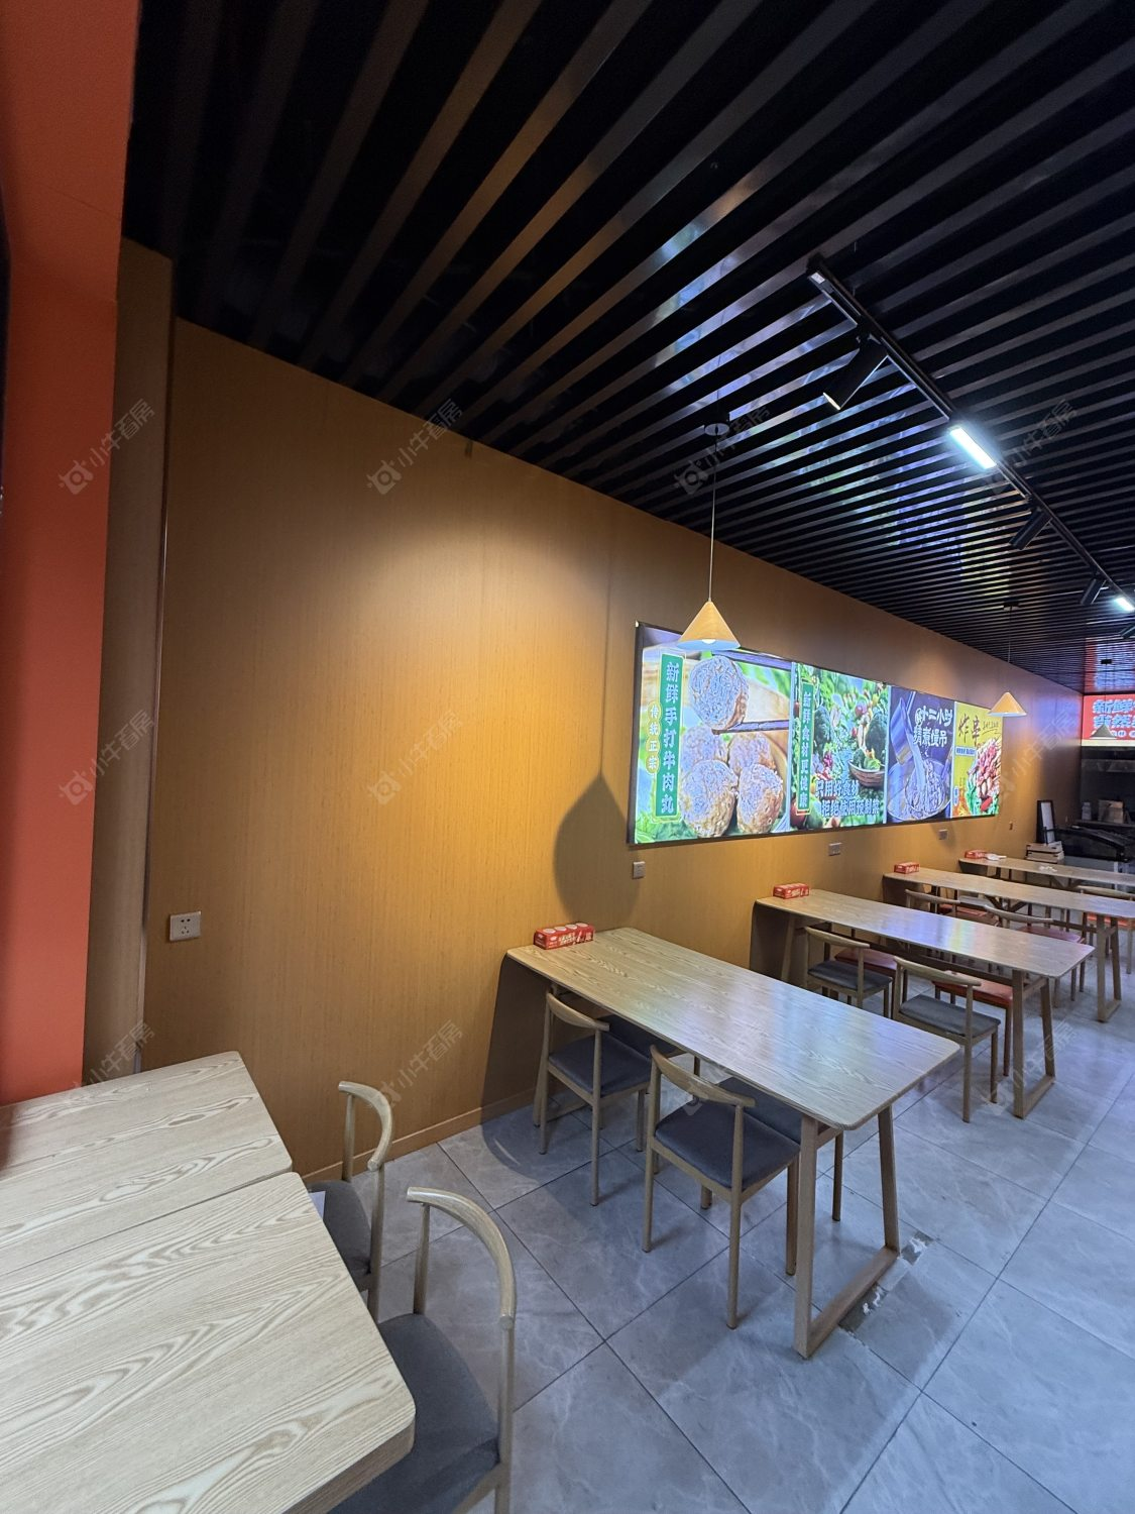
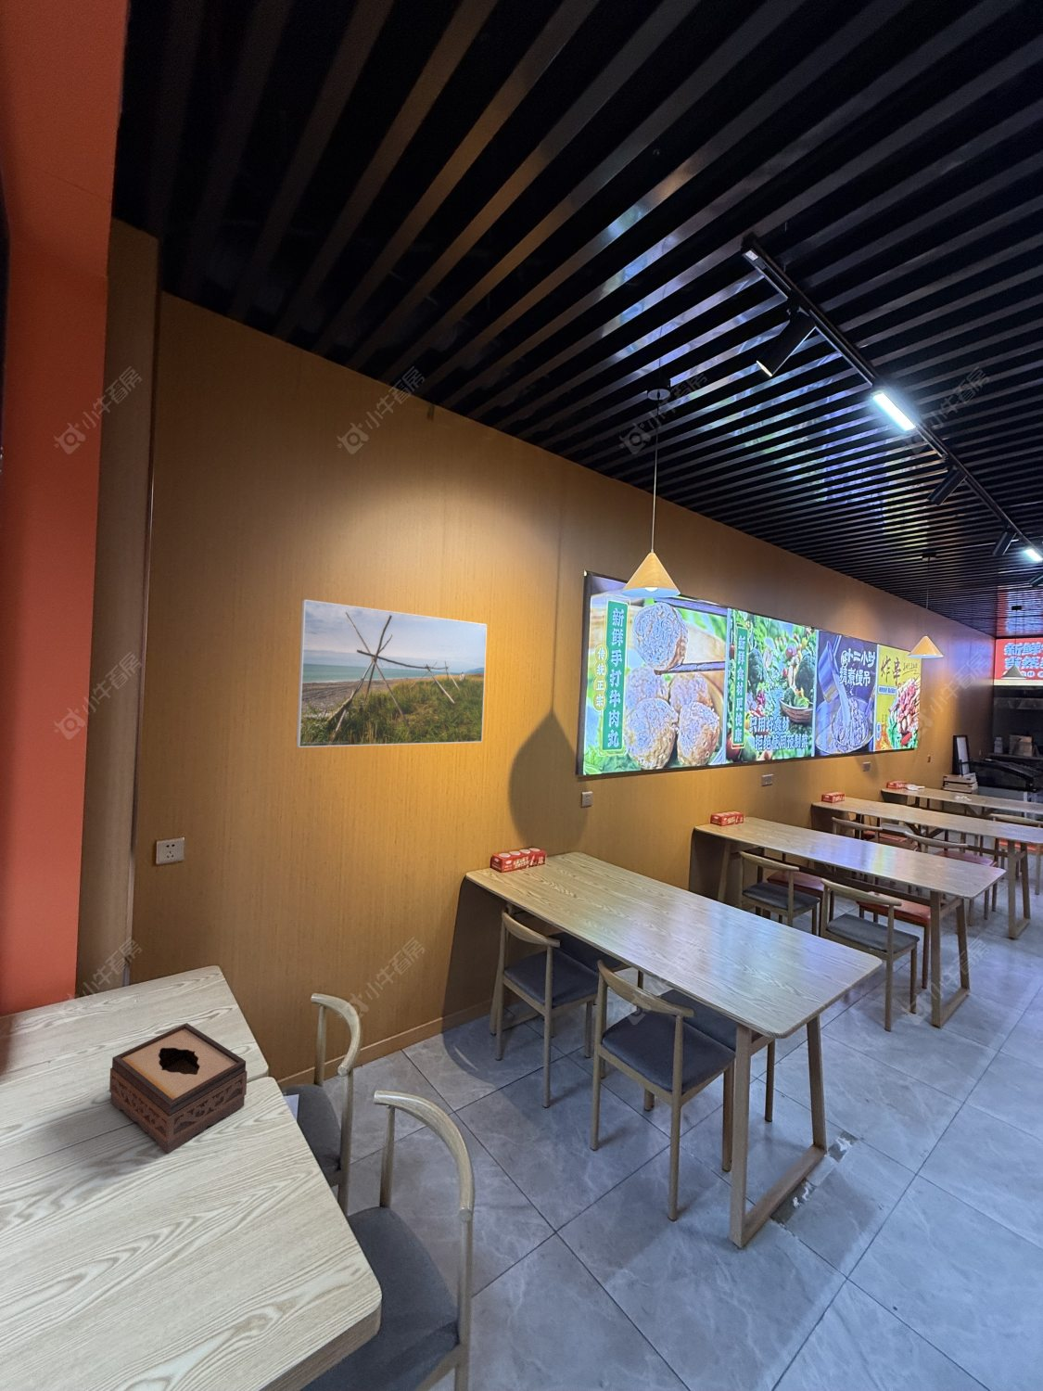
+ tissue box (177, 1081)
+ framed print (401, 679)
